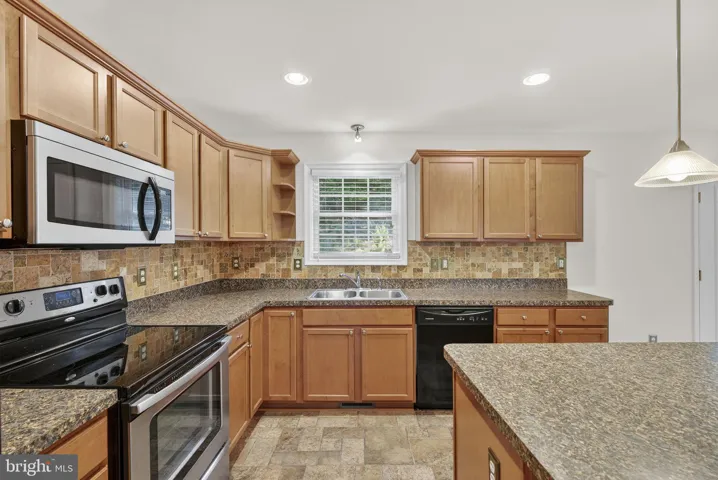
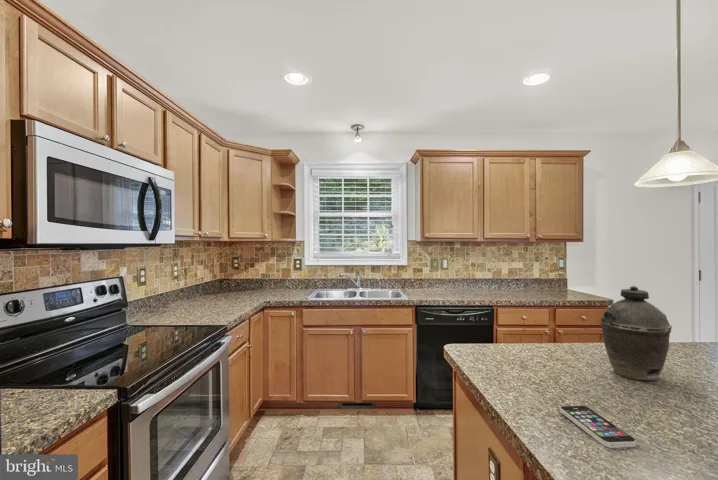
+ kettle (634, 330)
+ smartphone (594, 424)
